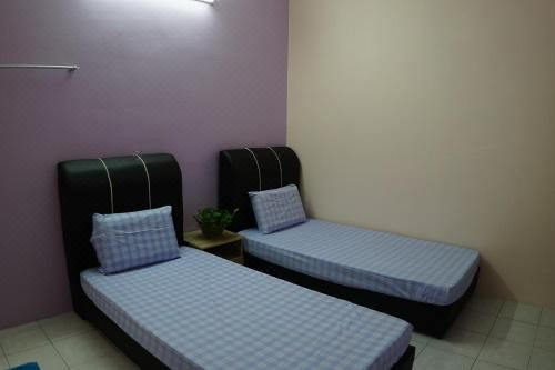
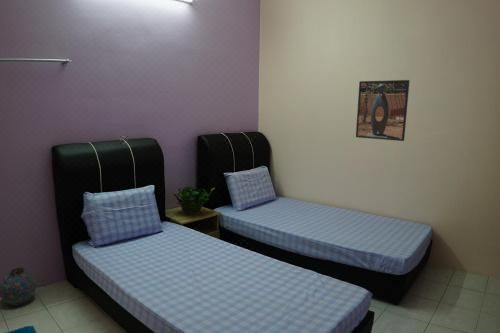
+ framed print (381, 110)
+ snuff bottle (17, 284)
